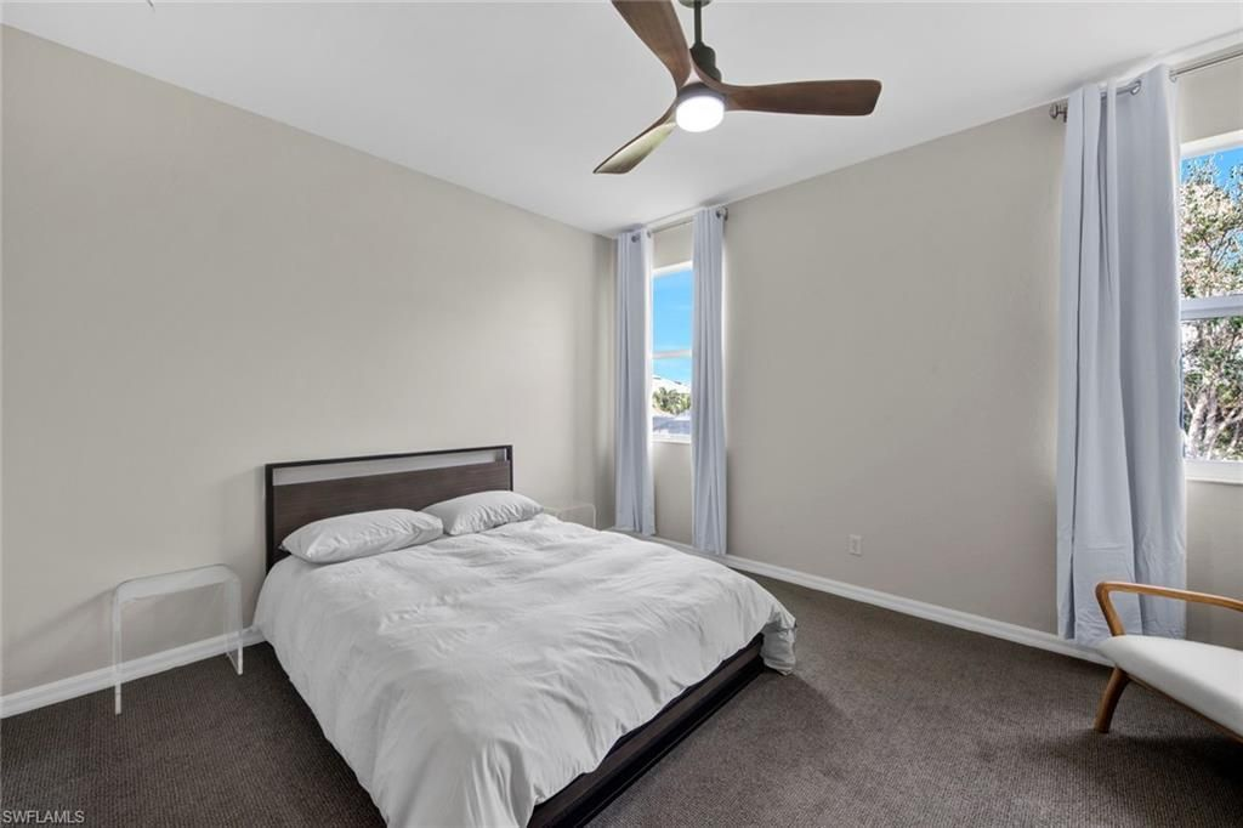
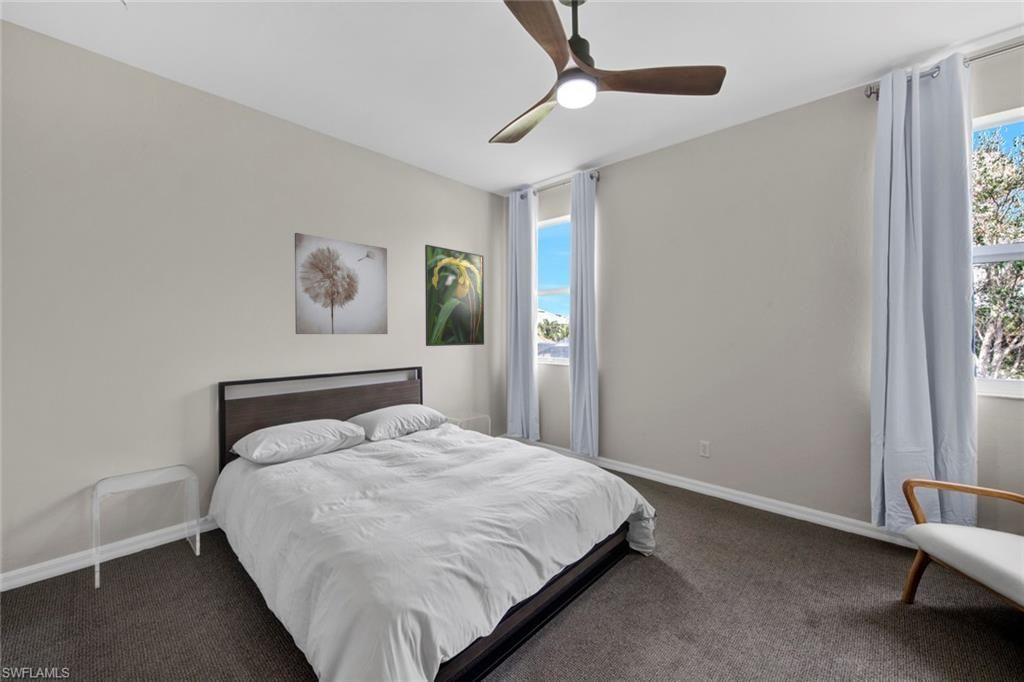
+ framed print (456, 298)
+ wall art (344, 287)
